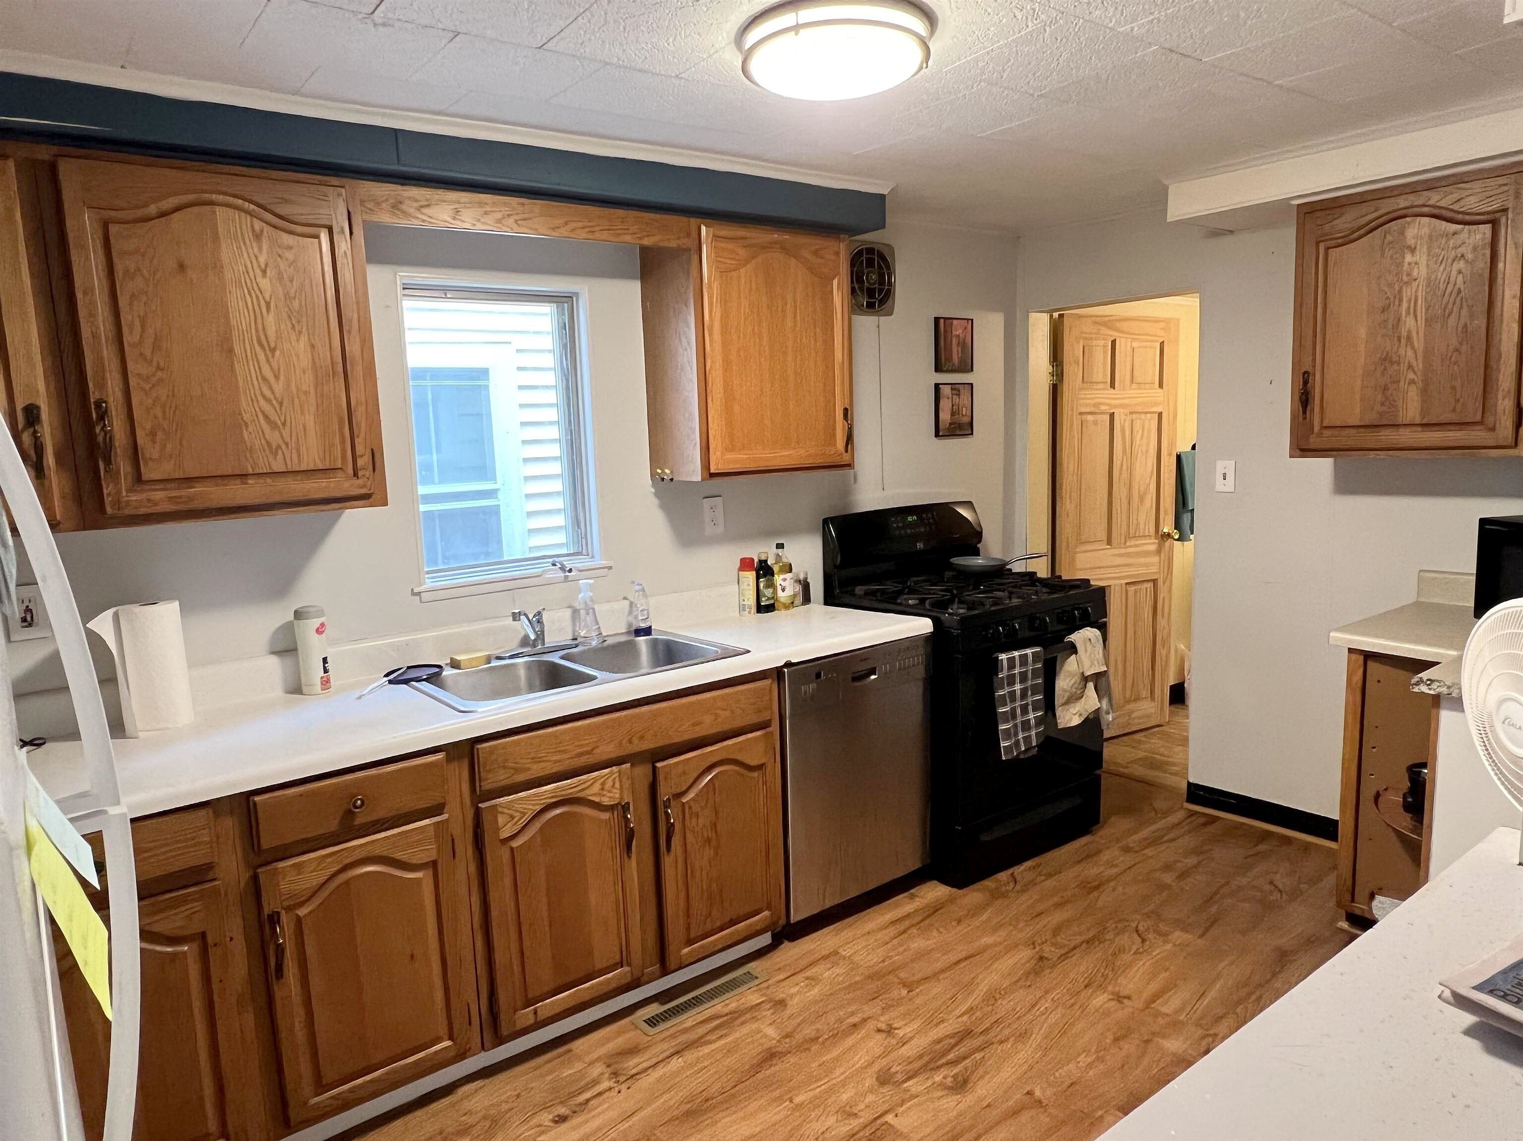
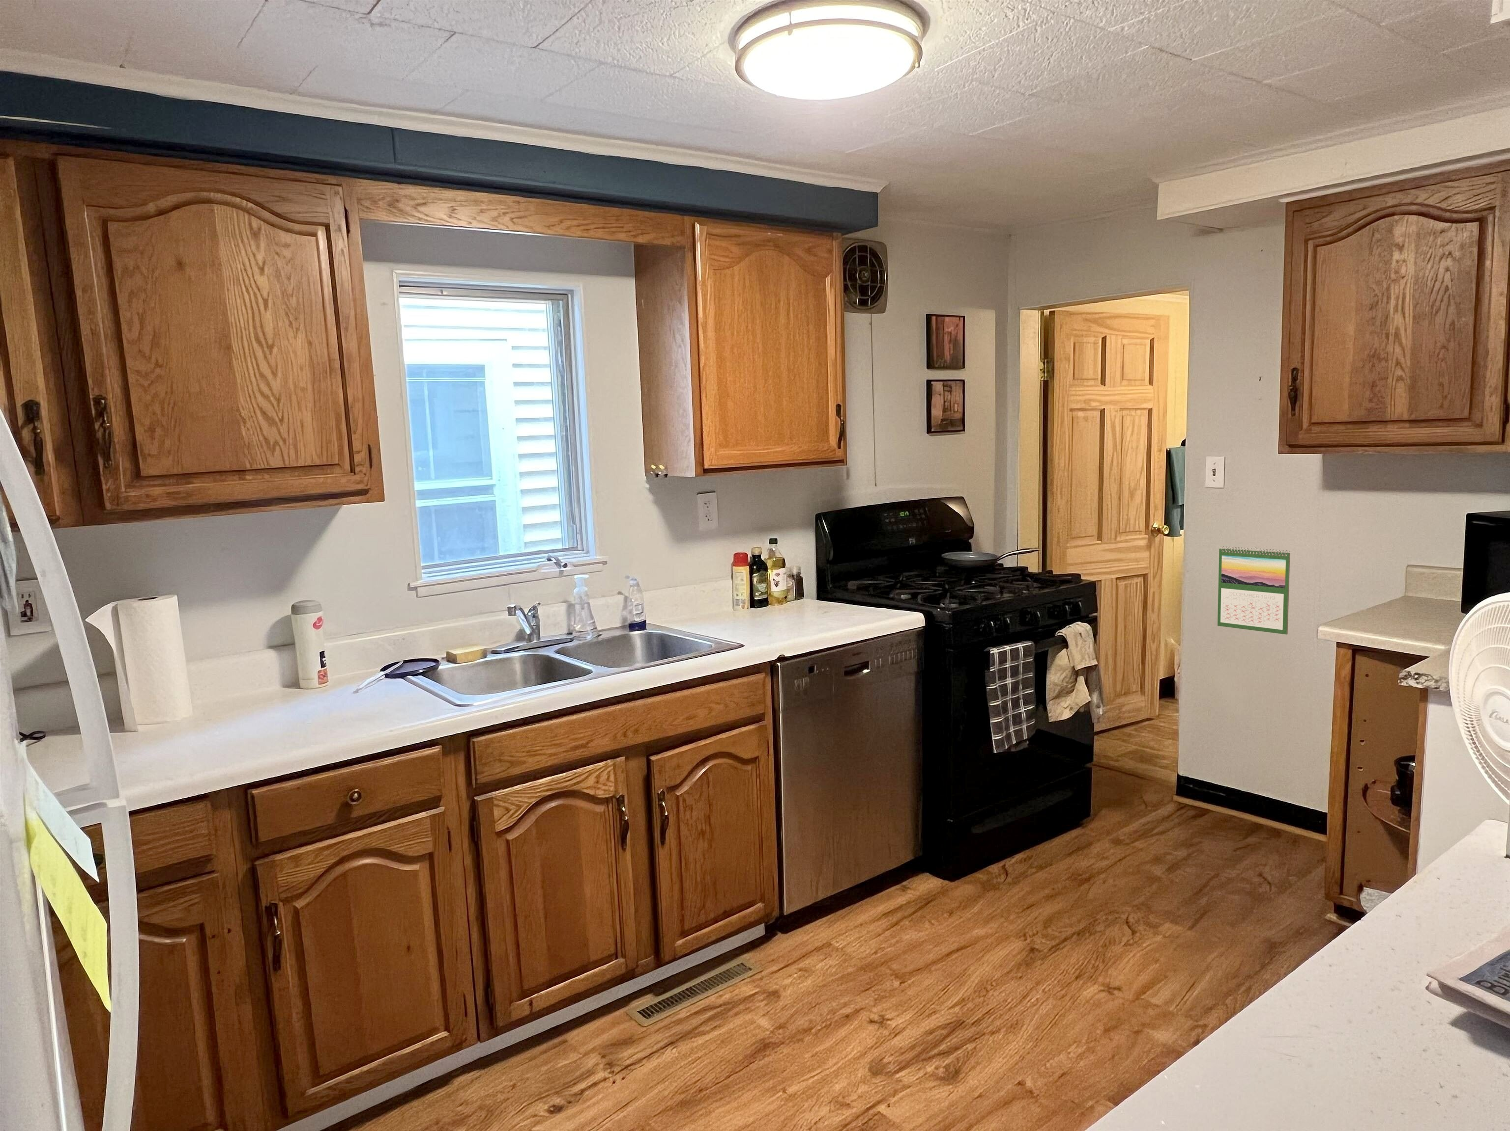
+ calendar (1252, 588)
